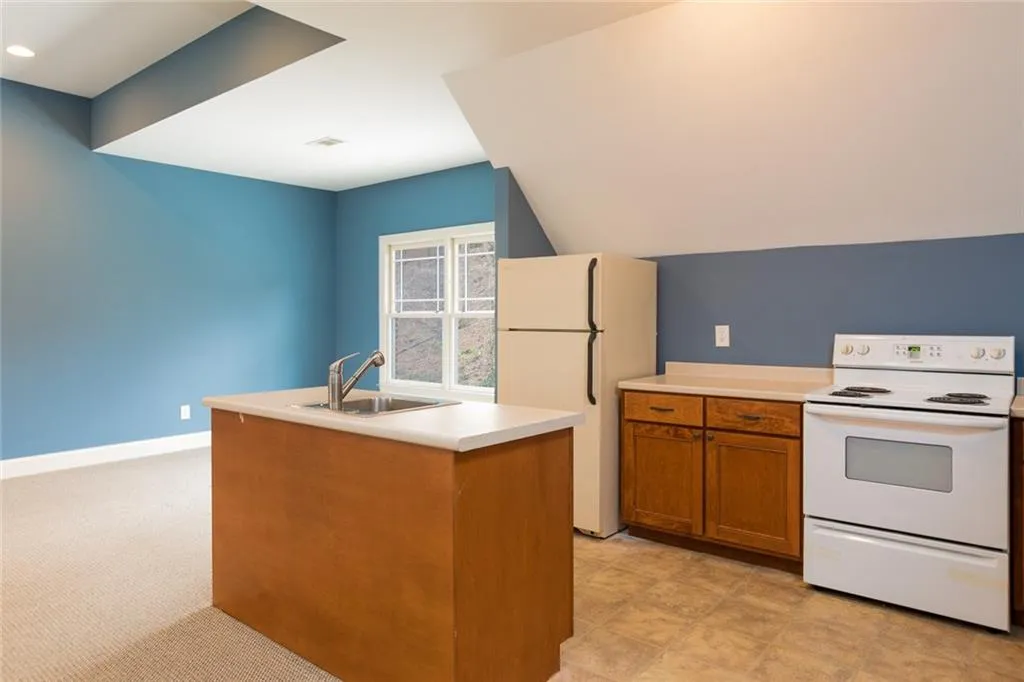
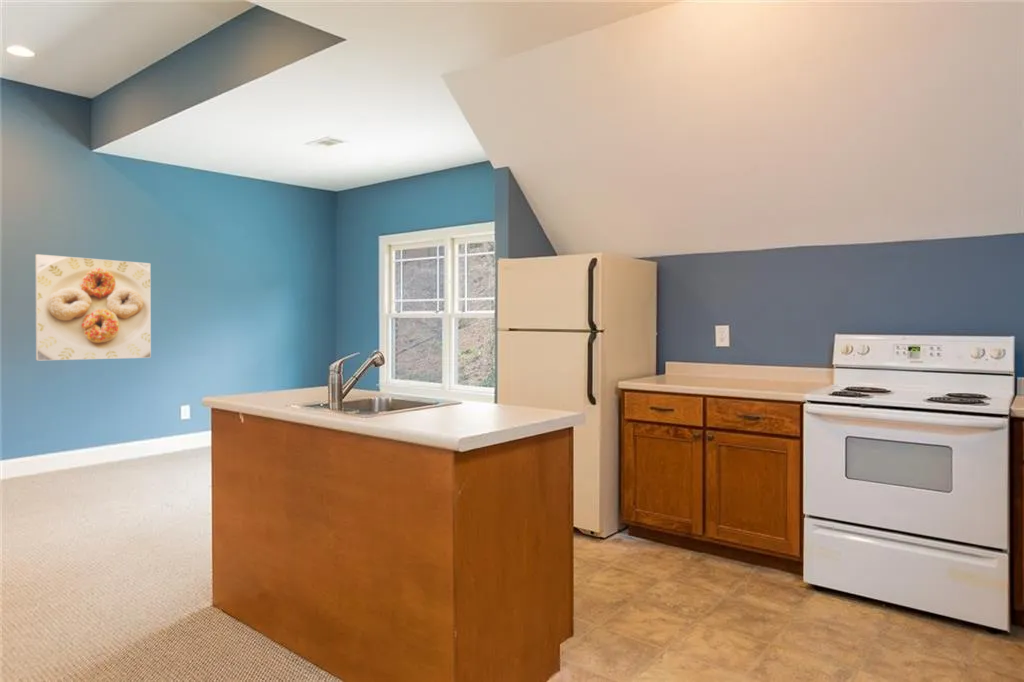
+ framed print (96, 309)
